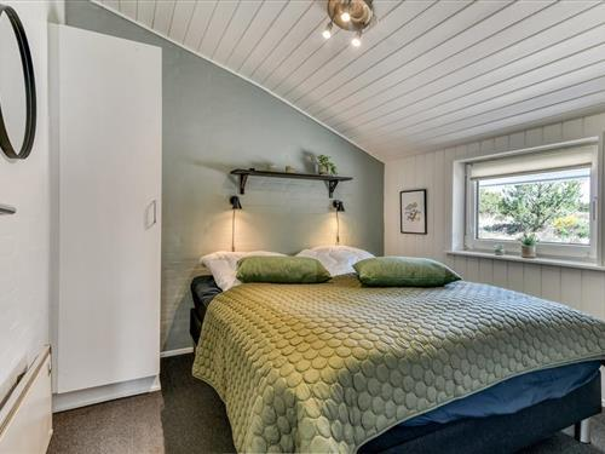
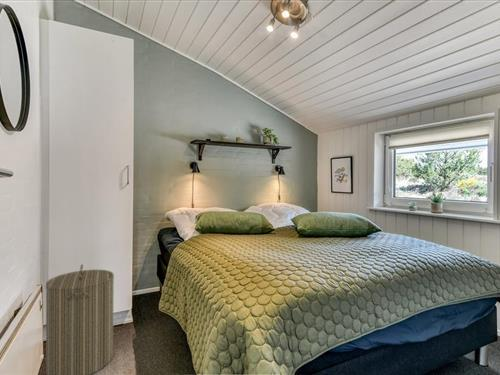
+ laundry hamper (81, 313)
